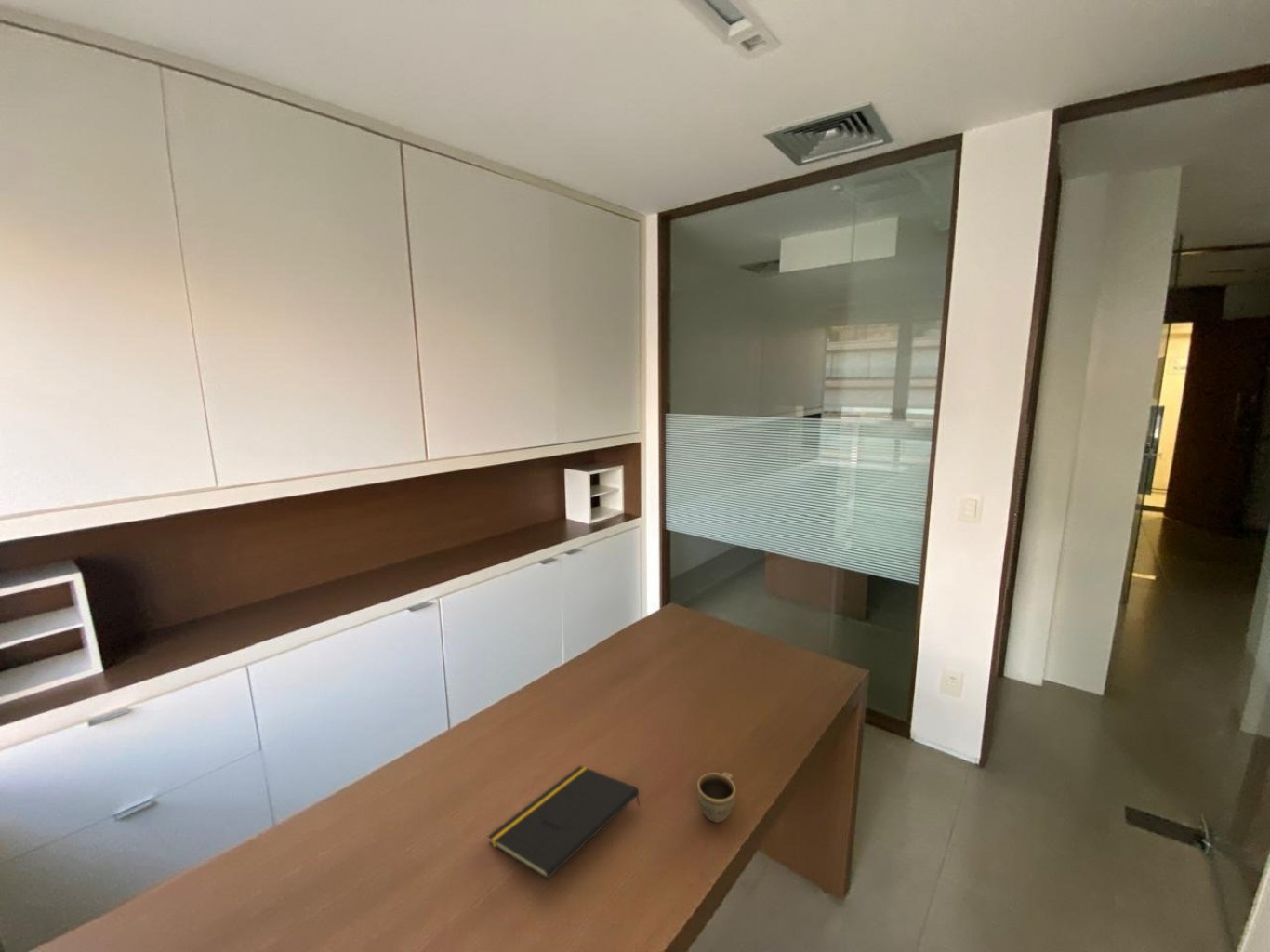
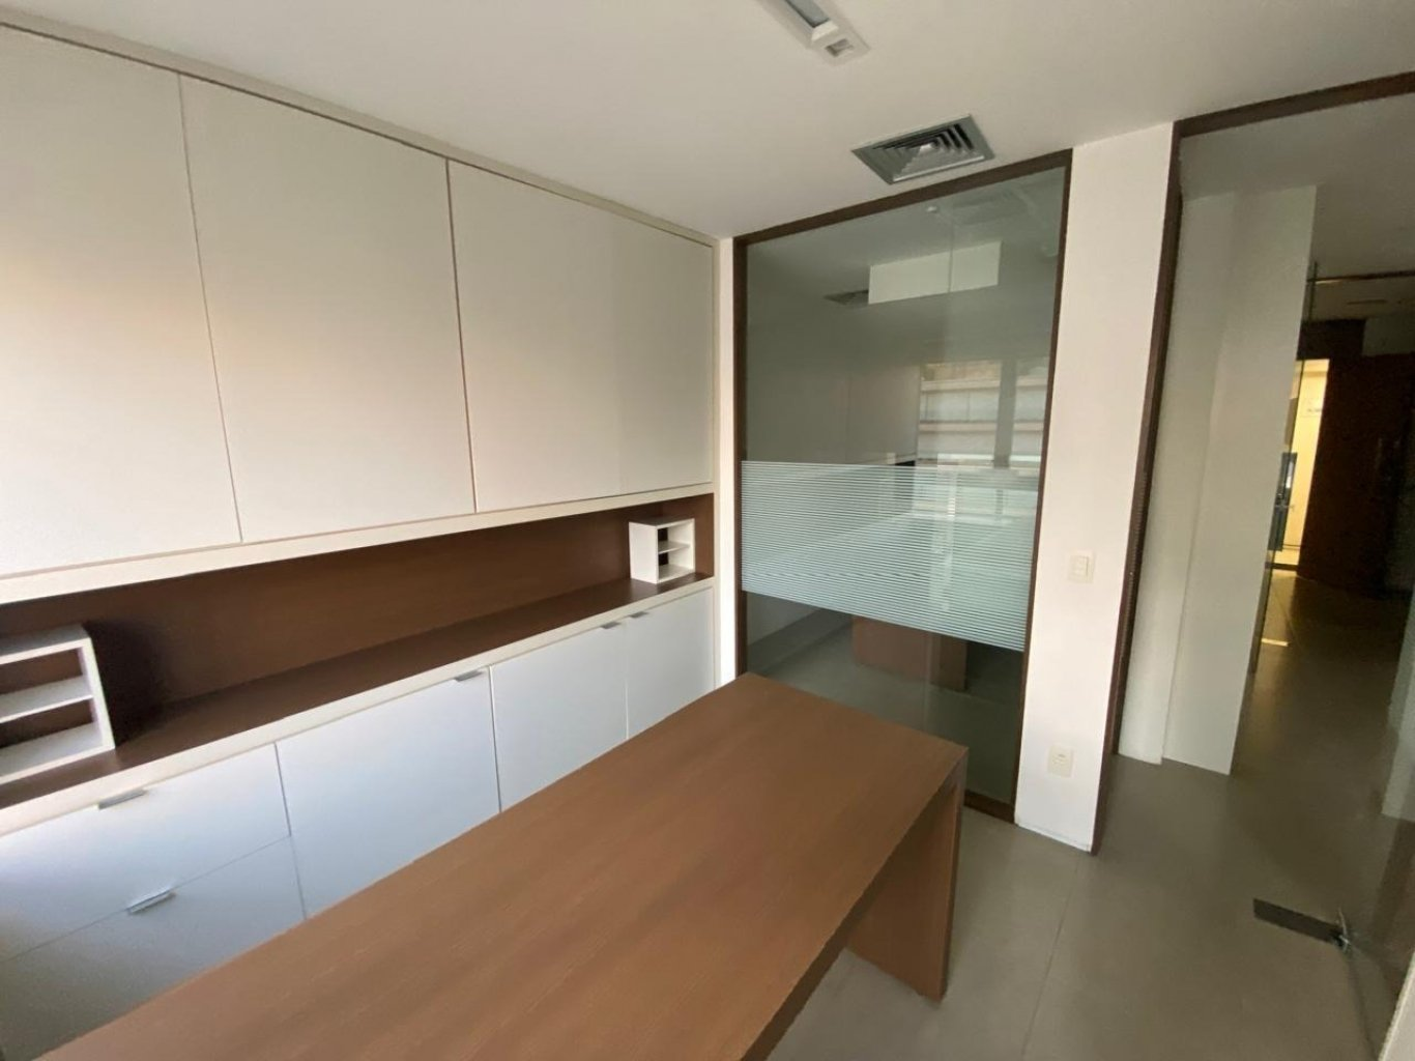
- notepad (566, 814)
- cup (720, 796)
